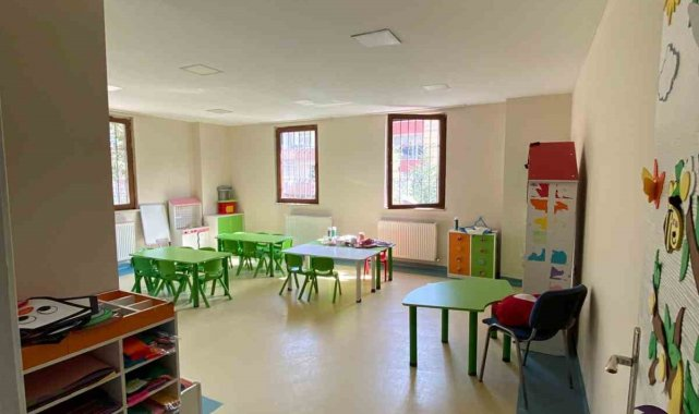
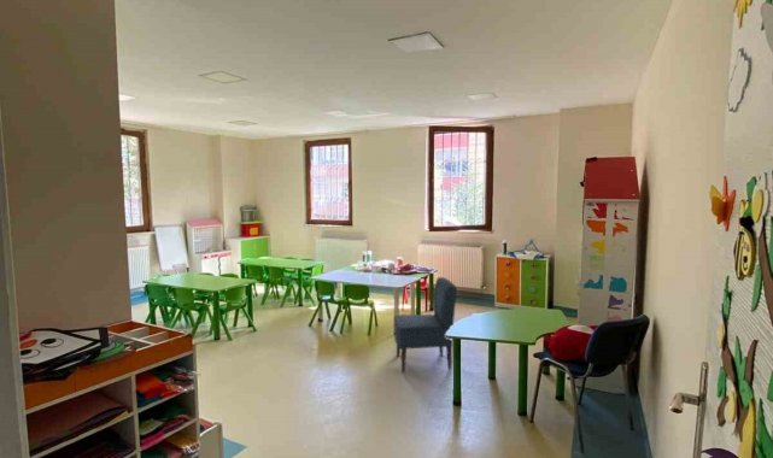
+ chair (422, 322)
